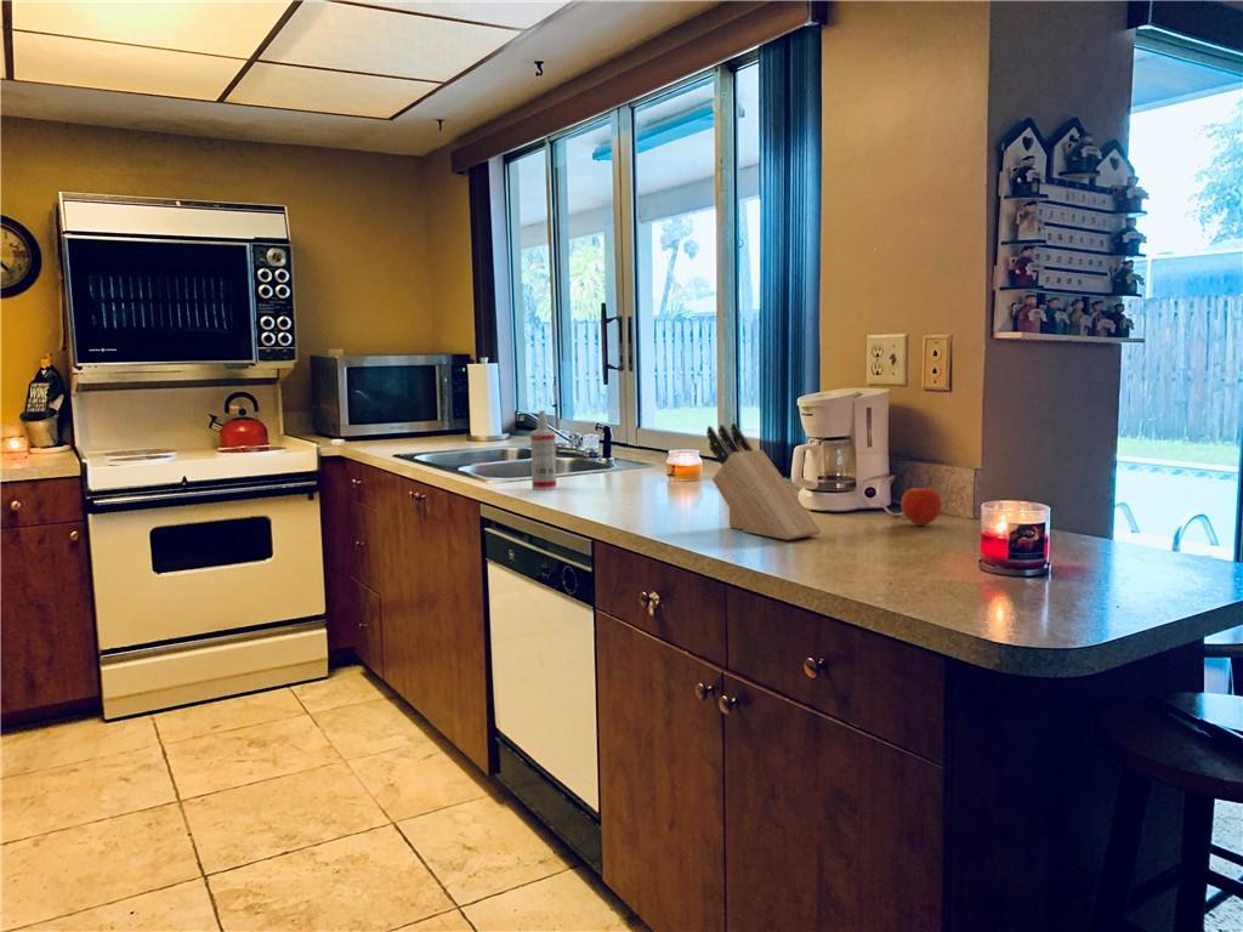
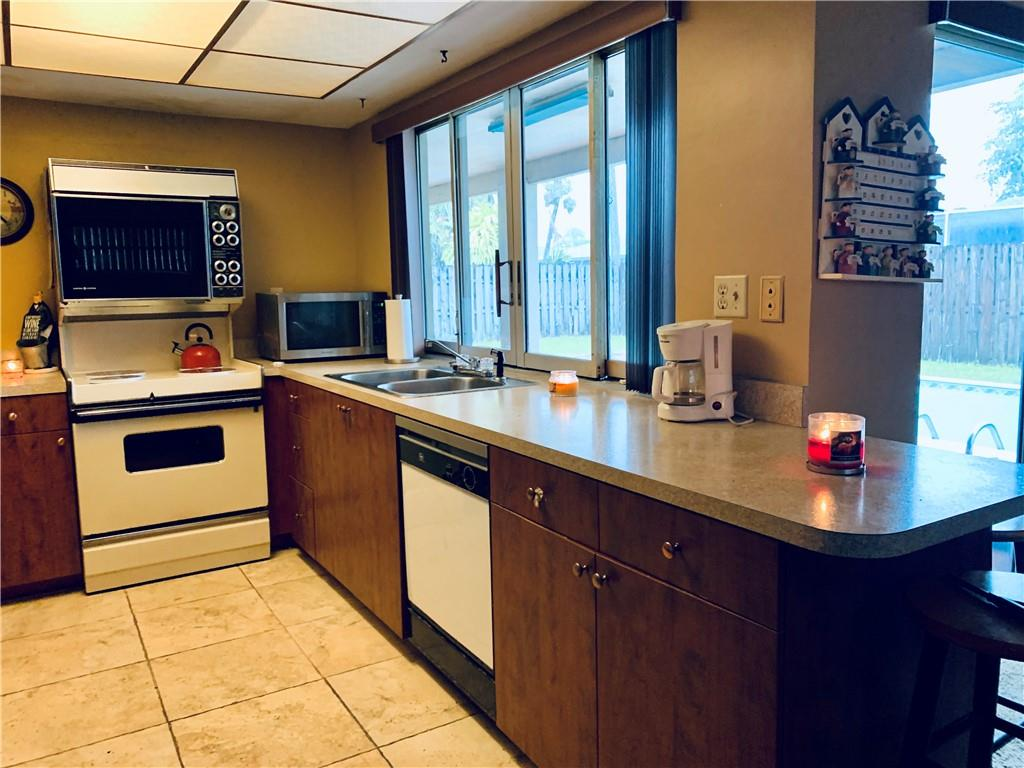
- spray bottle (543, 449)
- apple (920, 504)
- knife block (757, 477)
